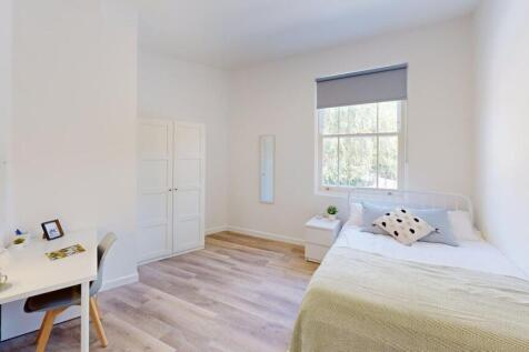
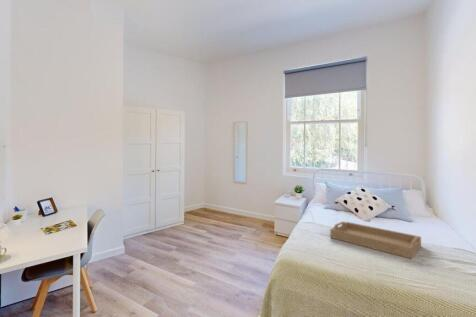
+ serving tray (373, 235)
